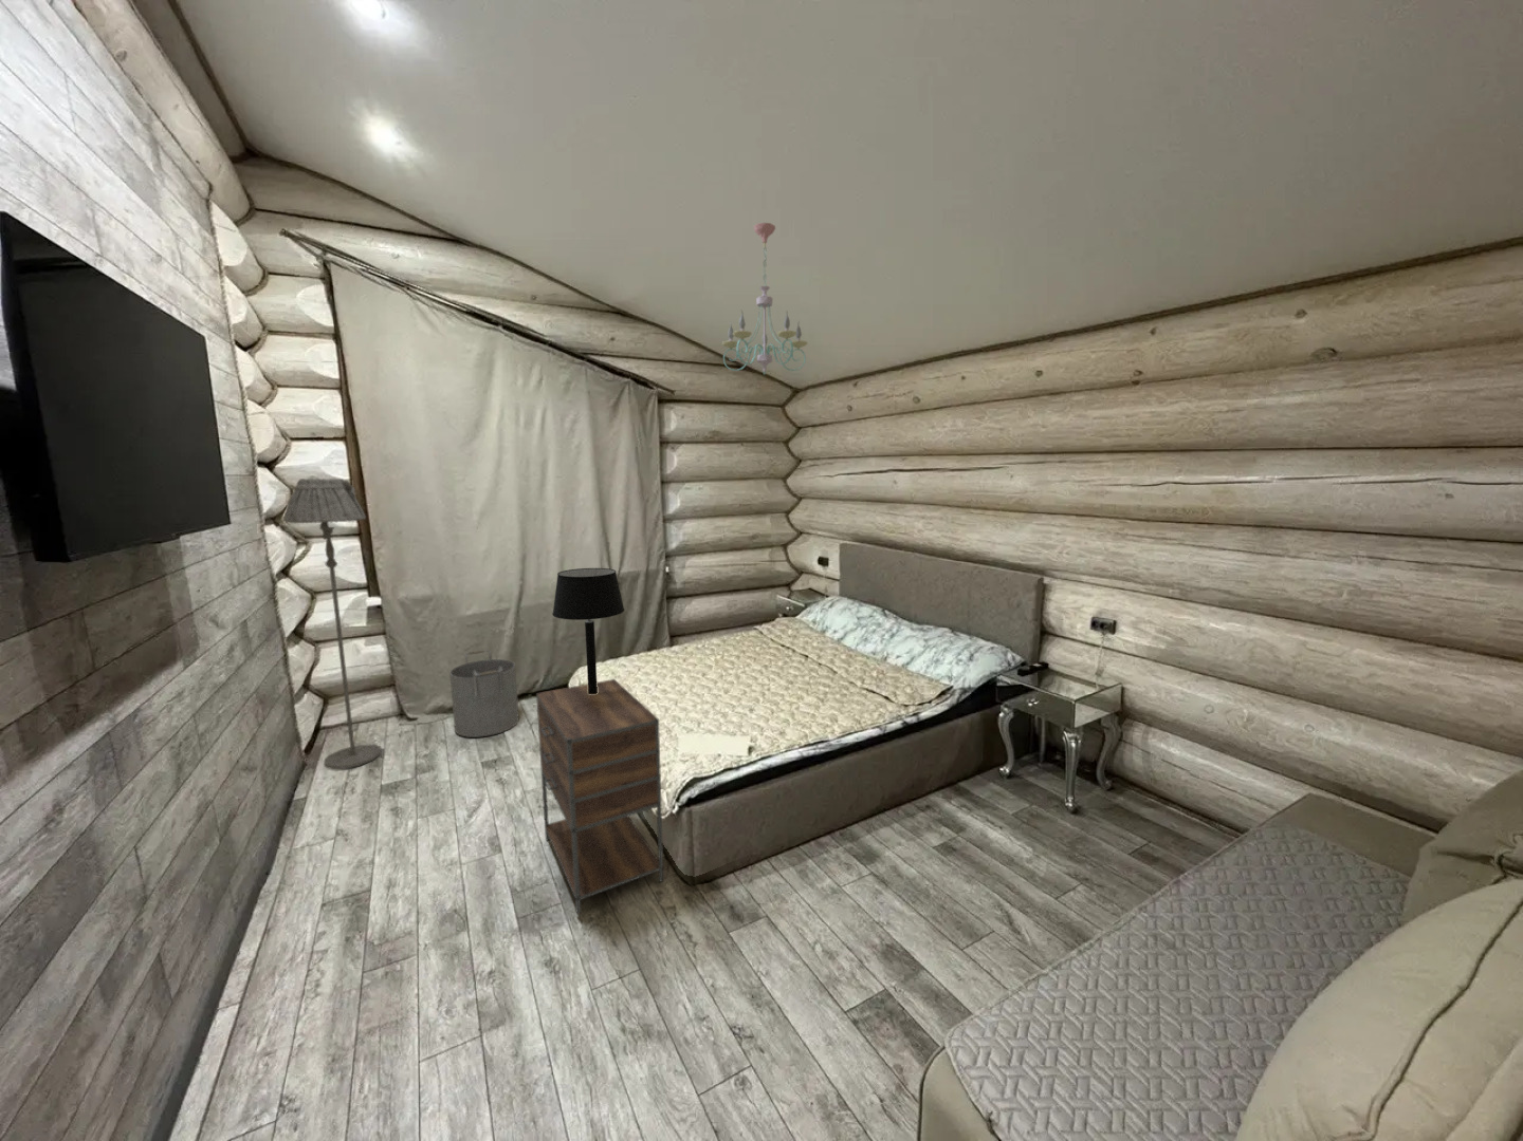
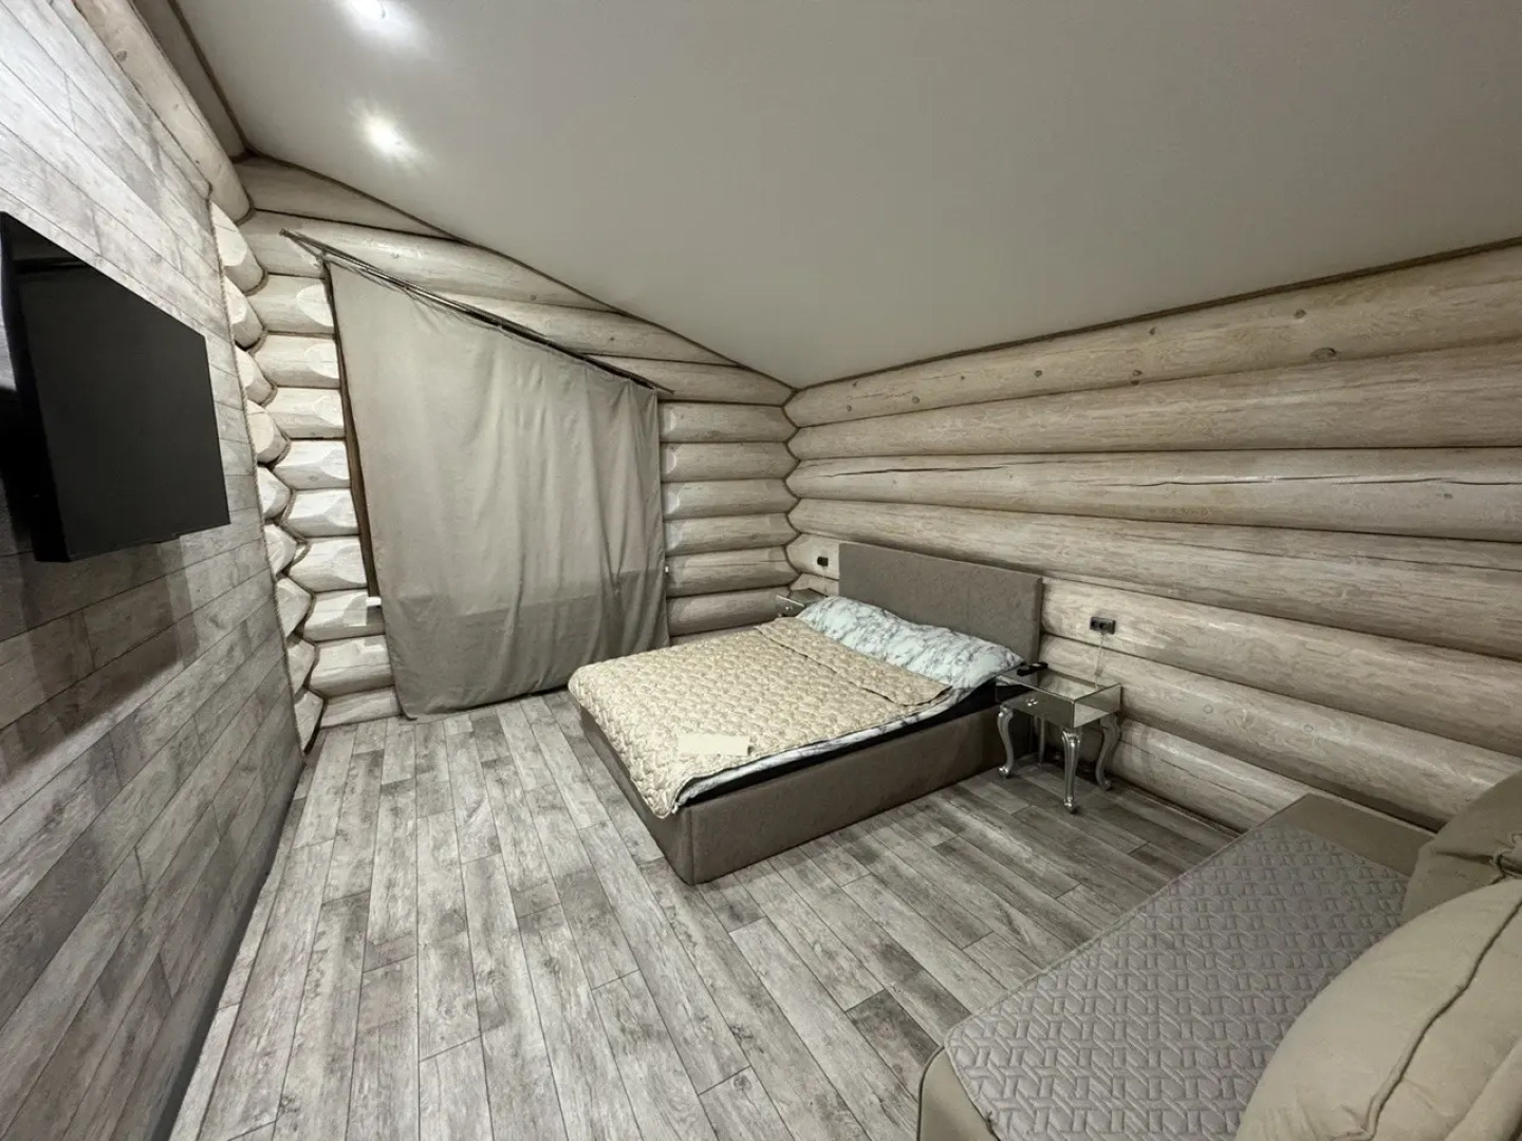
- bucket (484, 692)
- nightstand (594, 785)
- chandelier (765, 301)
- table lamp (589, 633)
- floor lamp (337, 623)
